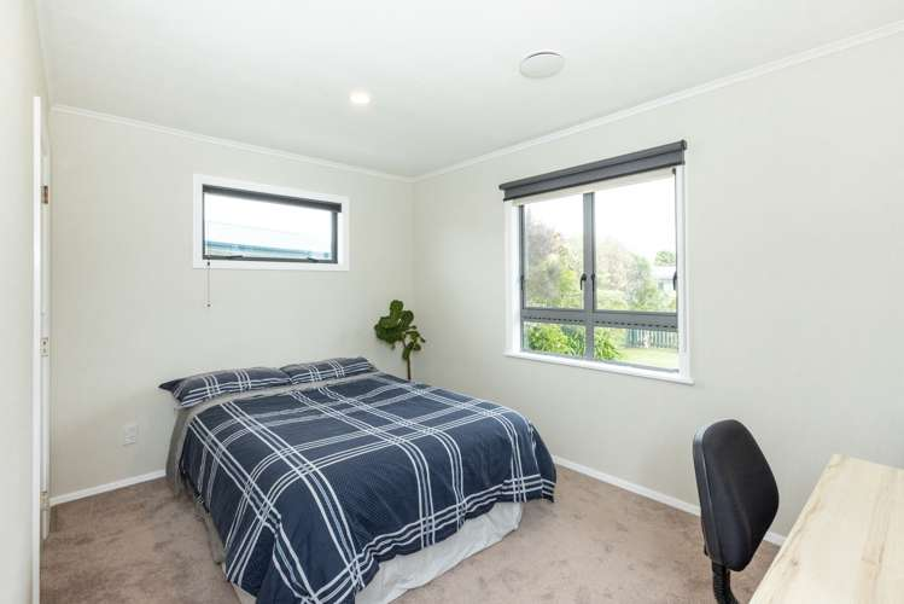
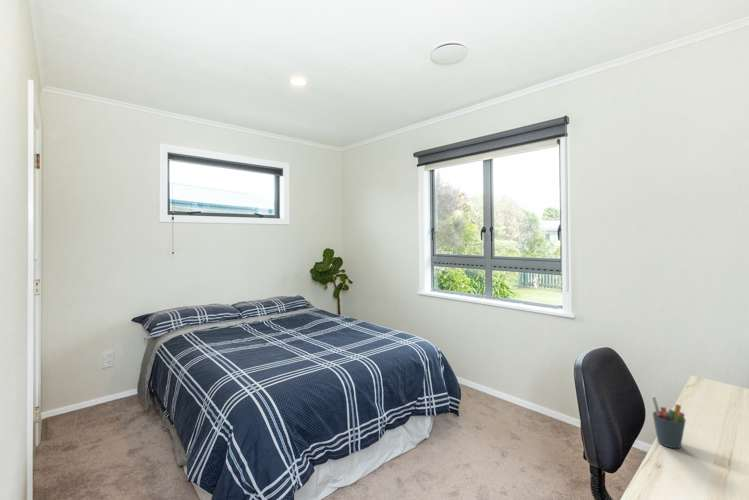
+ pen holder (669, 422)
